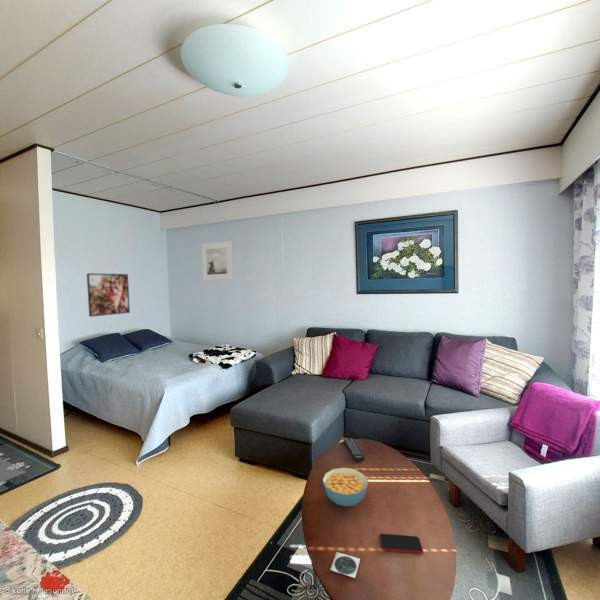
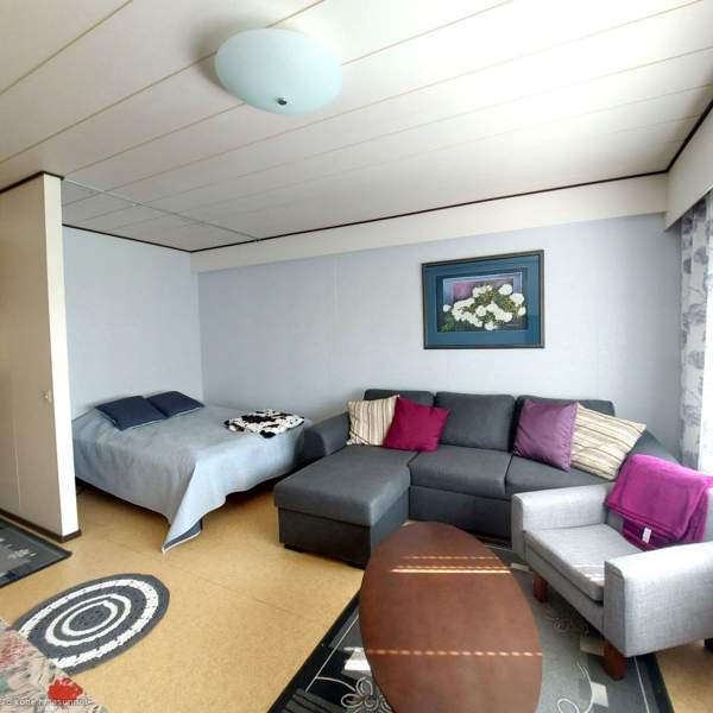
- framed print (109, 294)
- cereal bowl (345, 490)
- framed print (216, 261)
- smartphone (400, 543)
- coaster (345, 564)
- remote control (353, 448)
